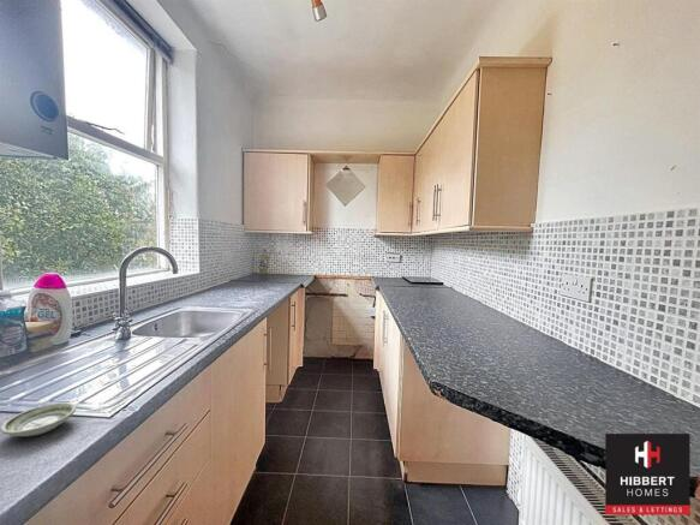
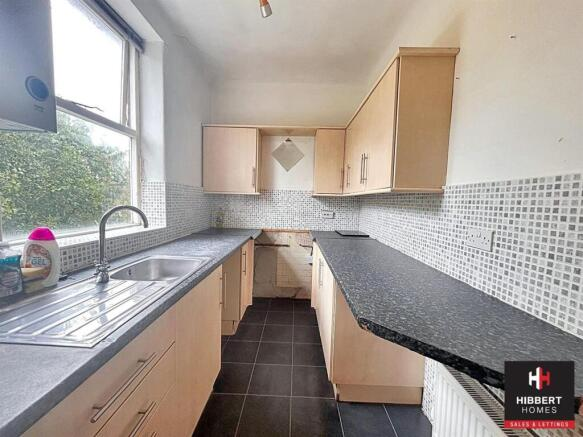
- saucer (41, 422)
